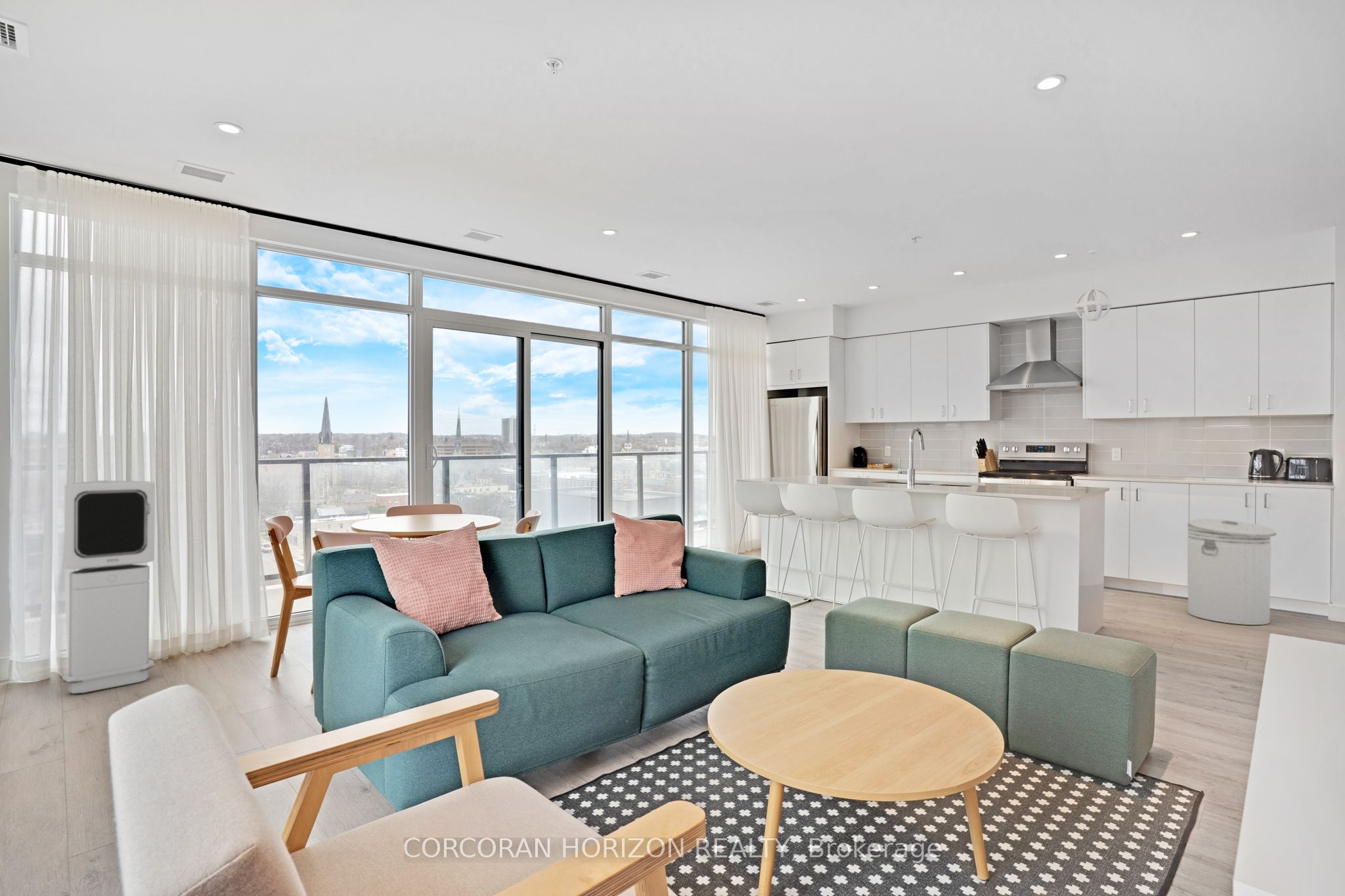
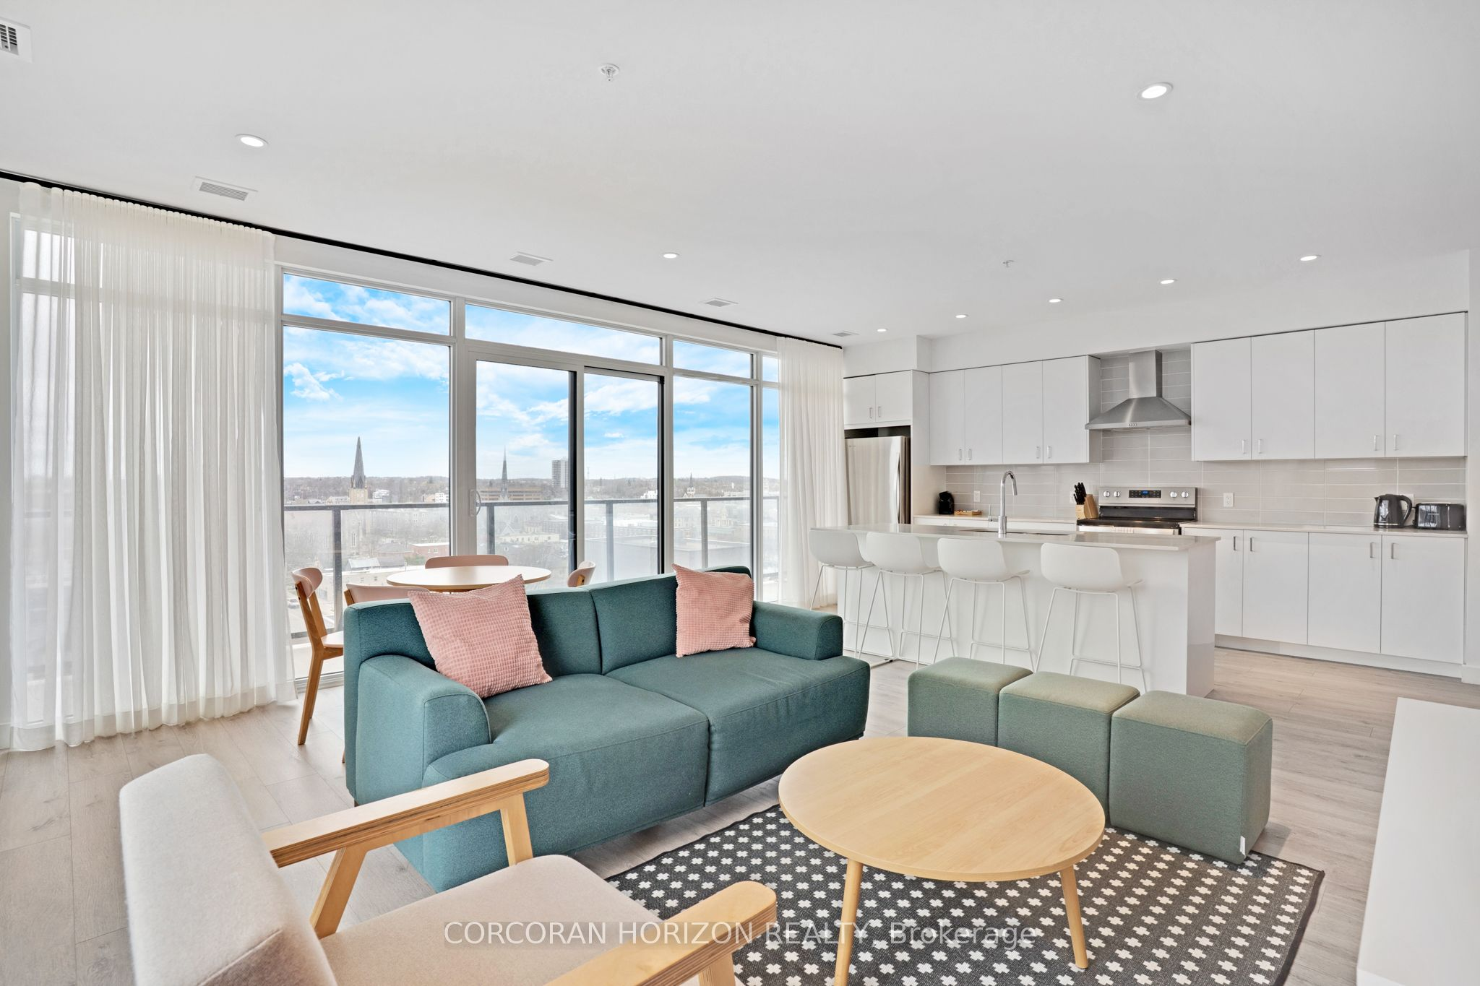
- can (1229, 569)
- pendant light (1093, 286)
- air purifier (107, 580)
